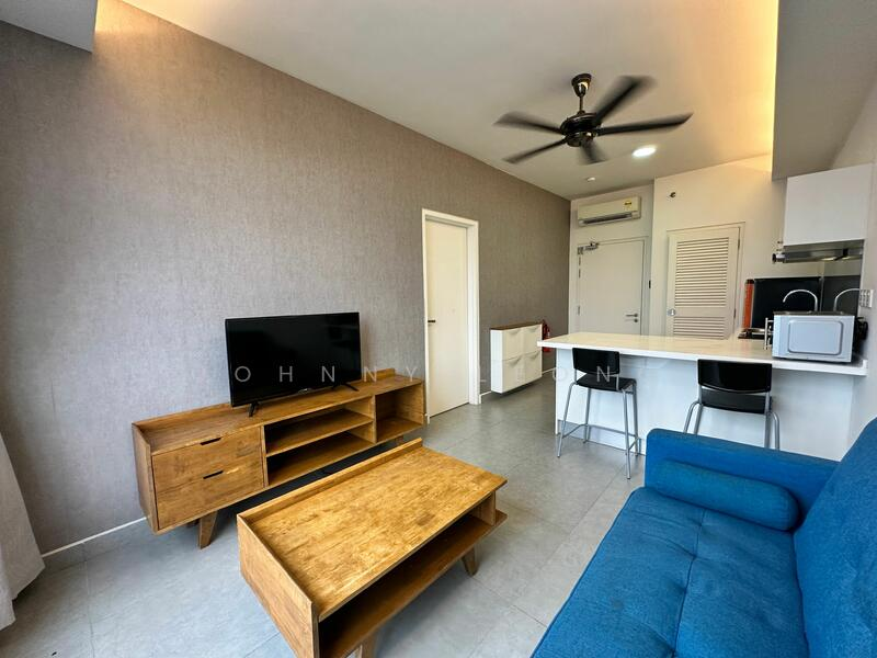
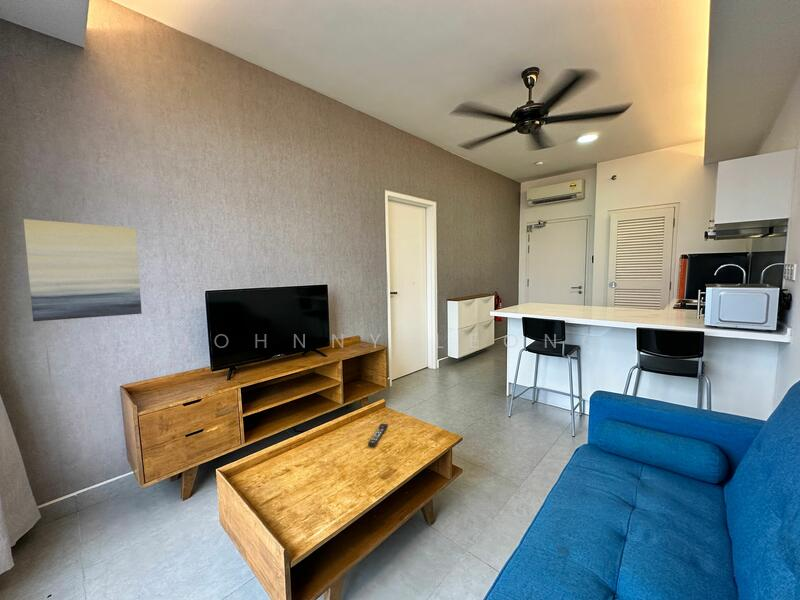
+ remote control (378, 434)
+ wall art (88, 271)
